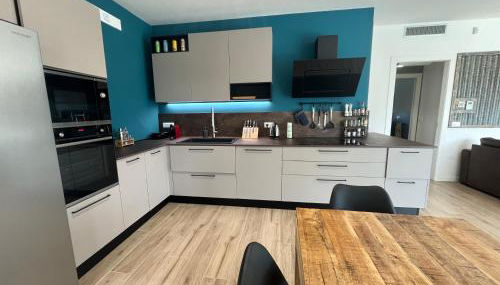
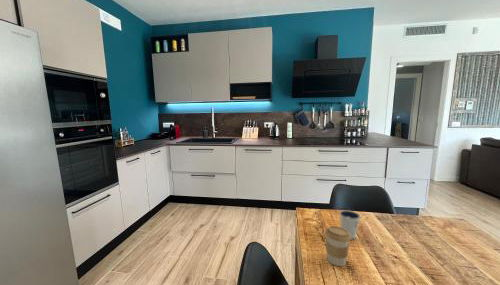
+ dixie cup (349, 225)
+ coffee cup (337, 244)
